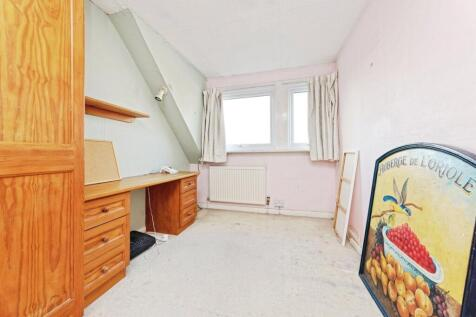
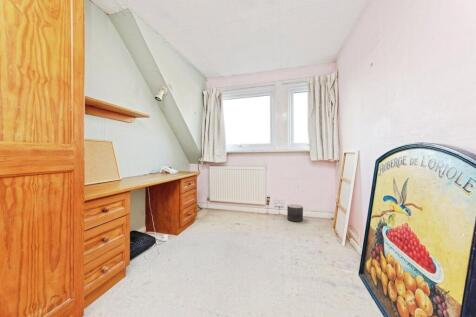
+ planter (295, 212)
